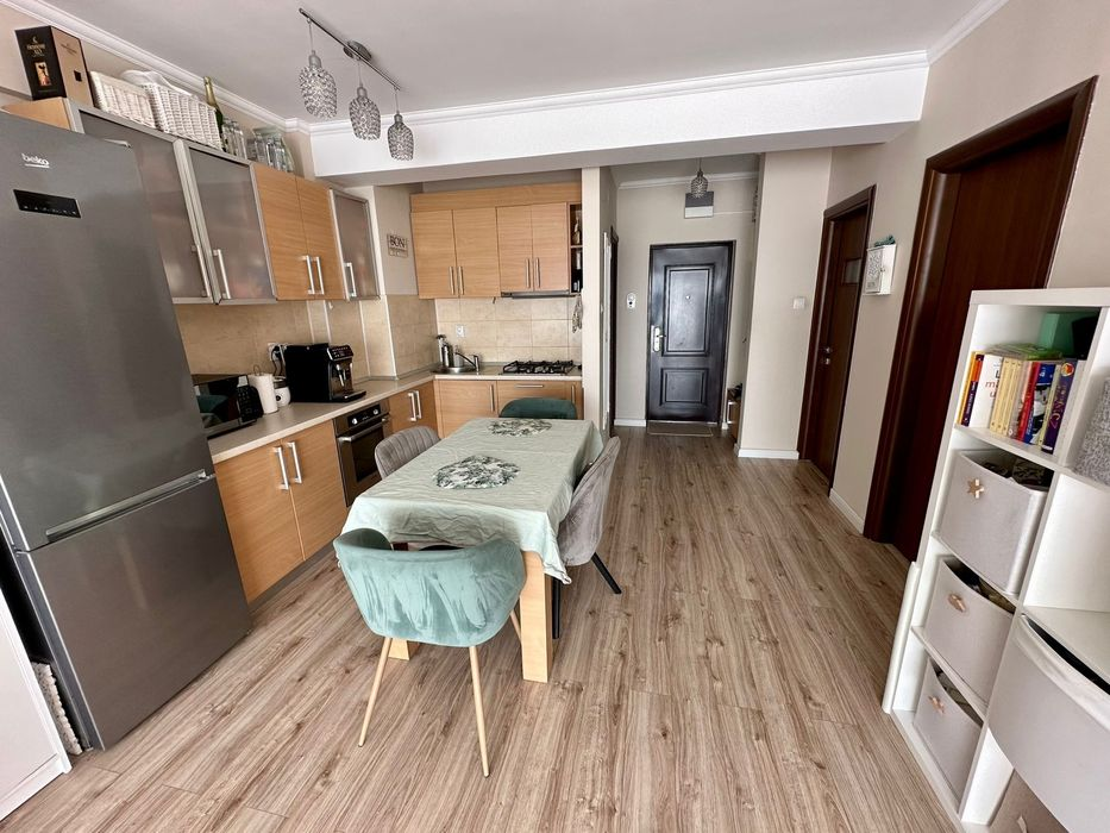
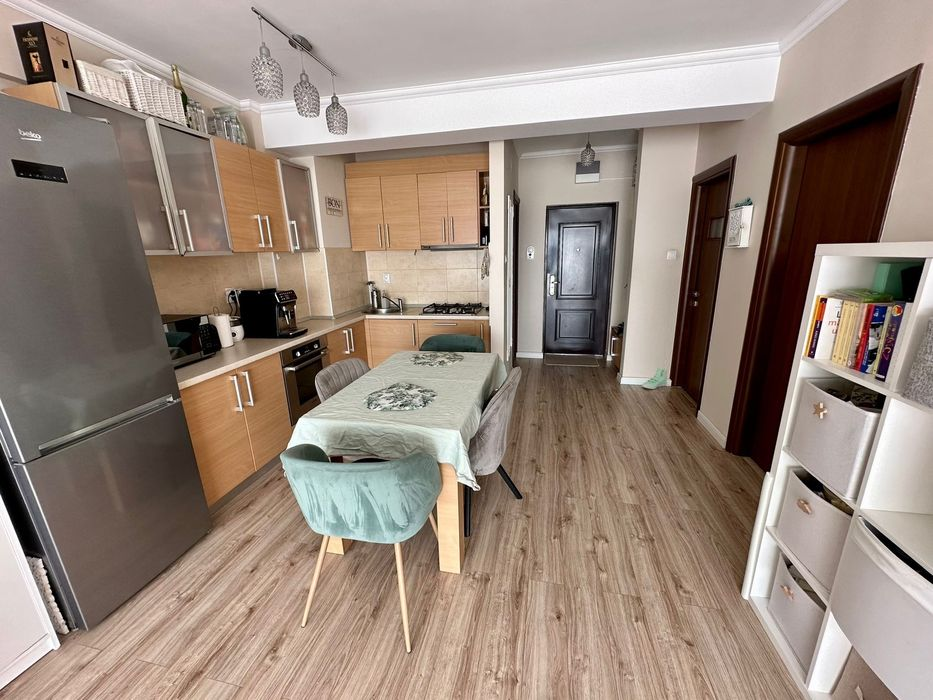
+ sneaker (655, 377)
